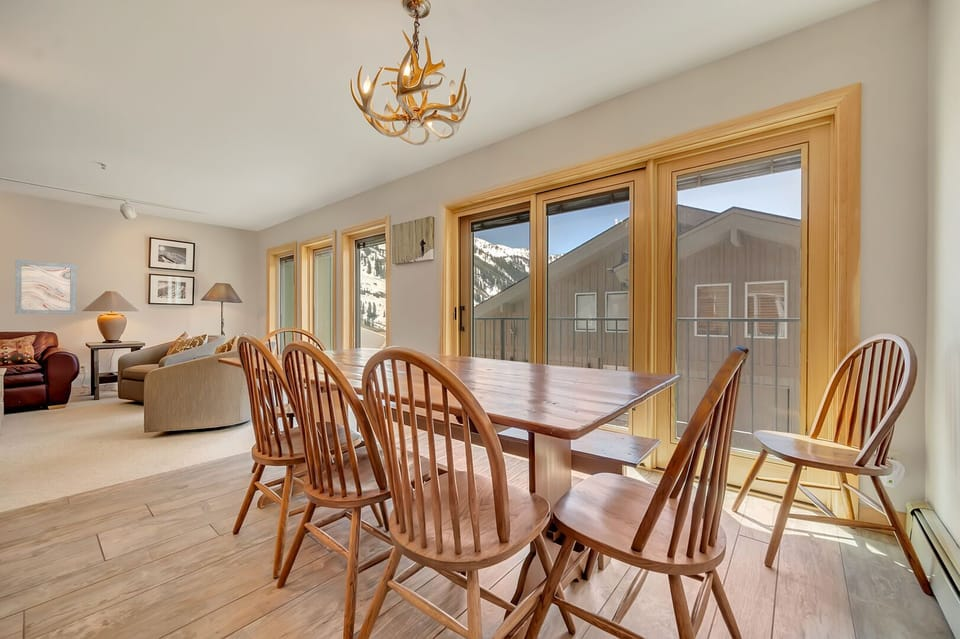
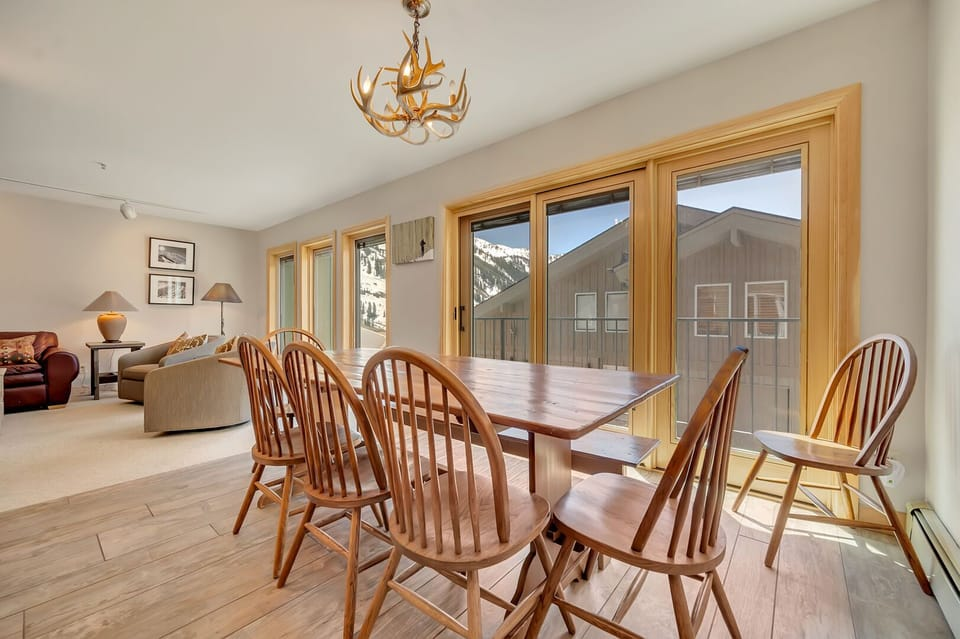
- wall art (46, 288)
